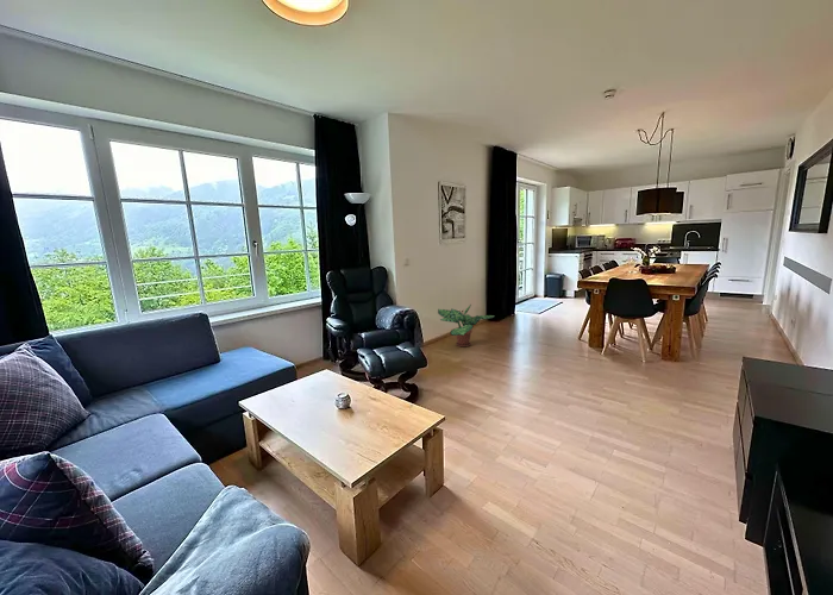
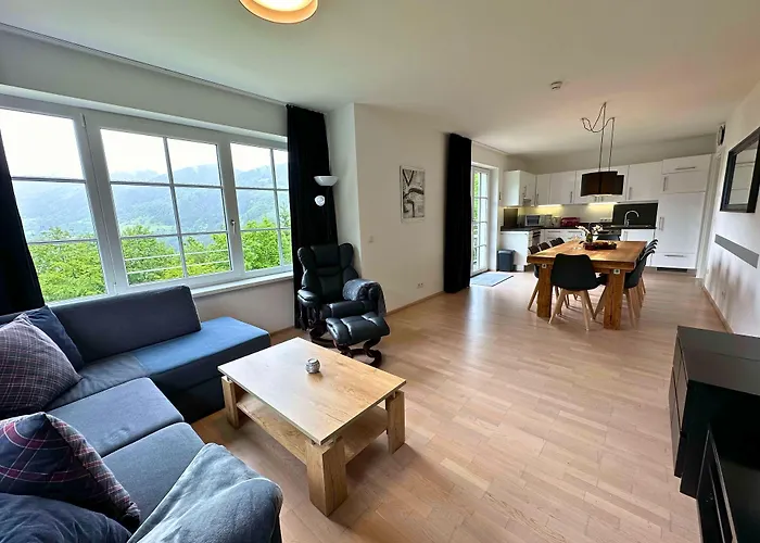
- potted plant (458, 324)
